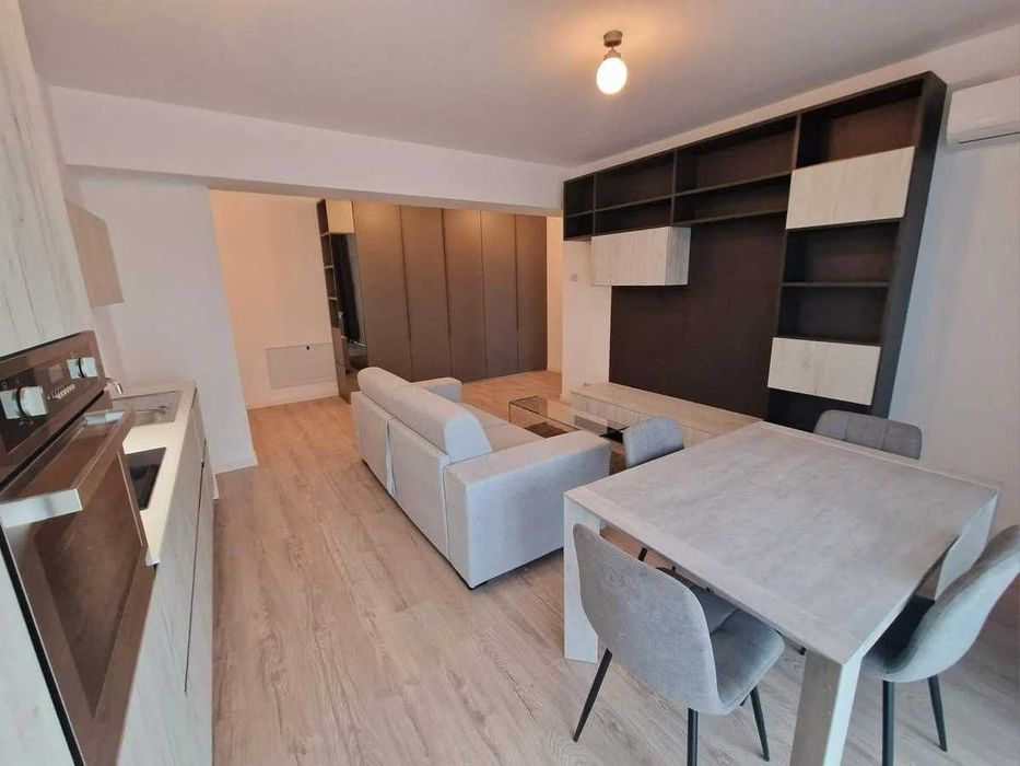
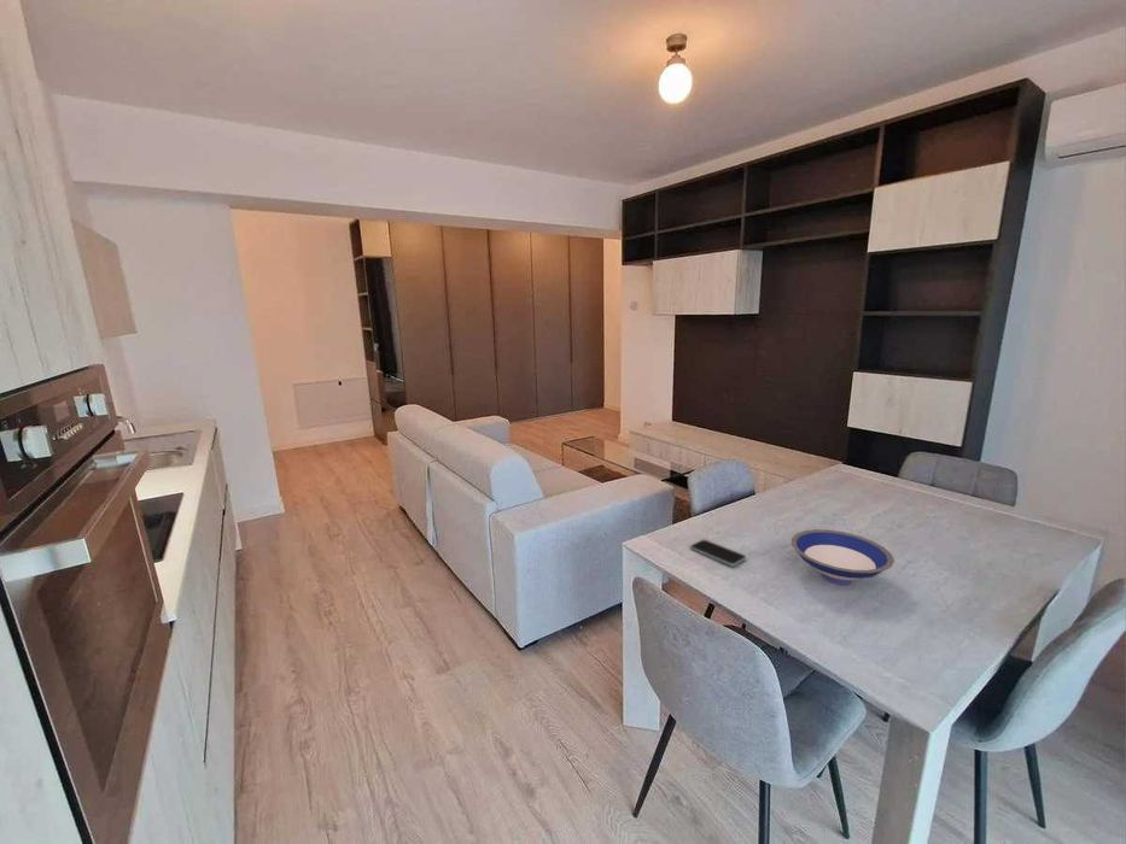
+ smartphone (717, 552)
+ bowl (838, 563)
